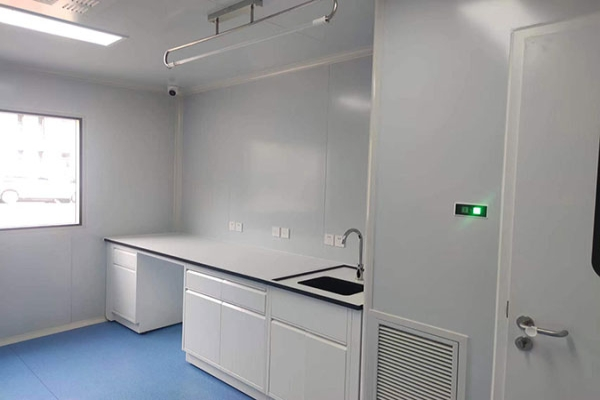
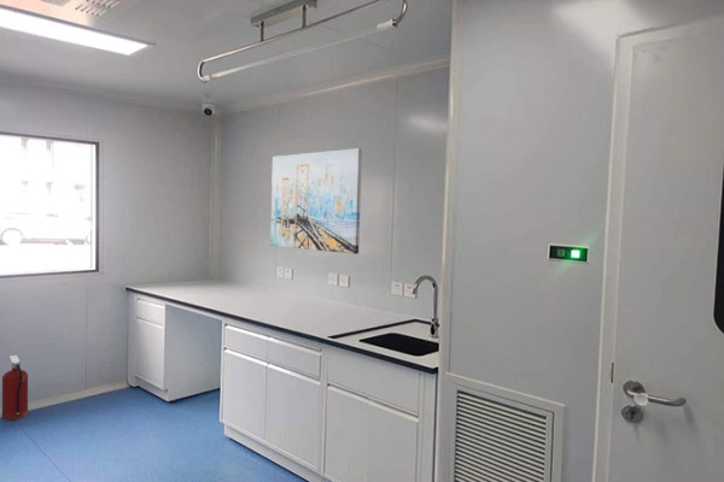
+ wall art (311, 201)
+ fire extinguisher (16, 387)
